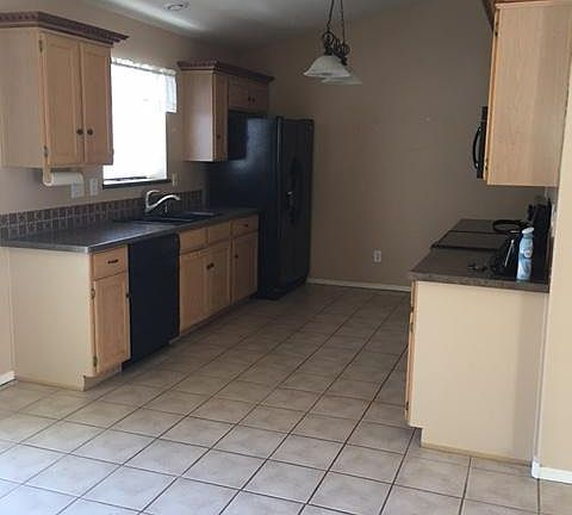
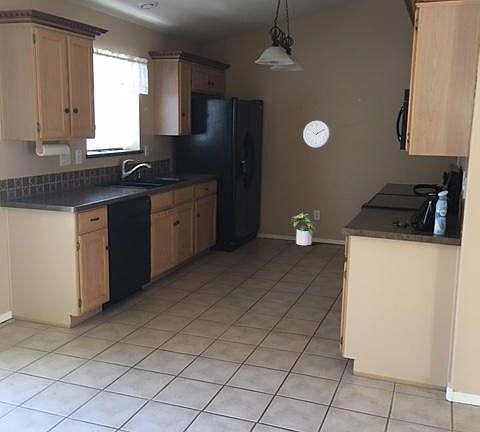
+ potted plant (302, 229)
+ wall clock (316, 134)
